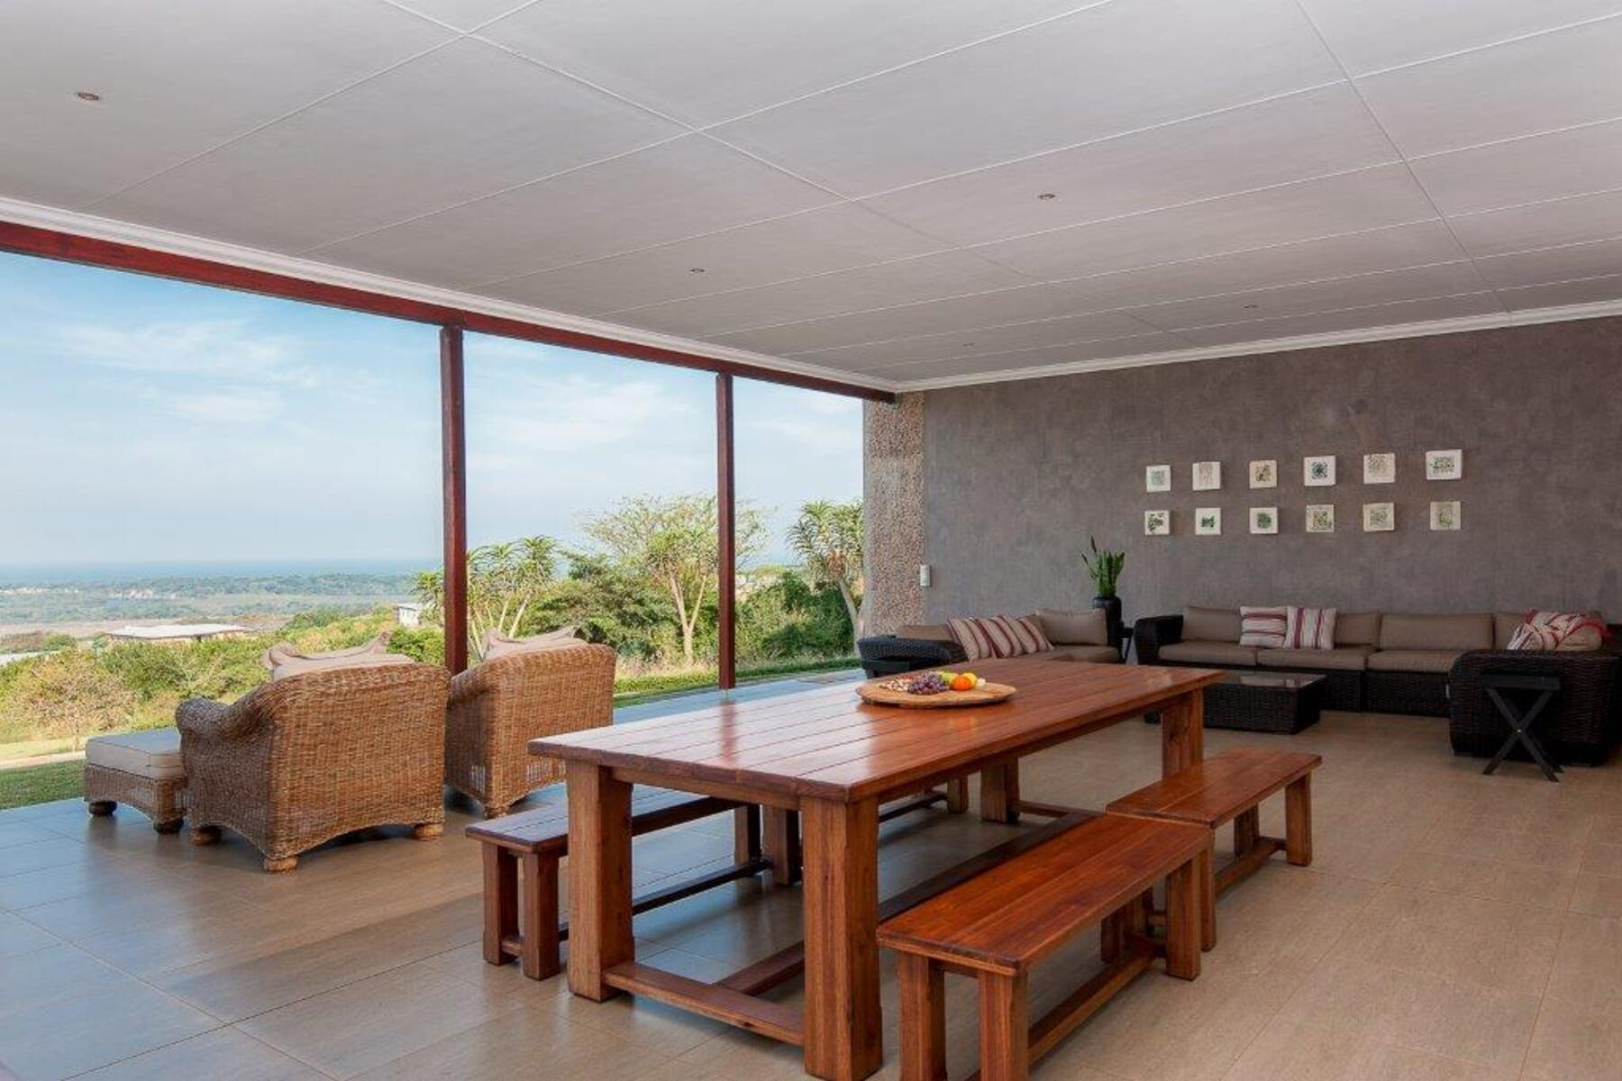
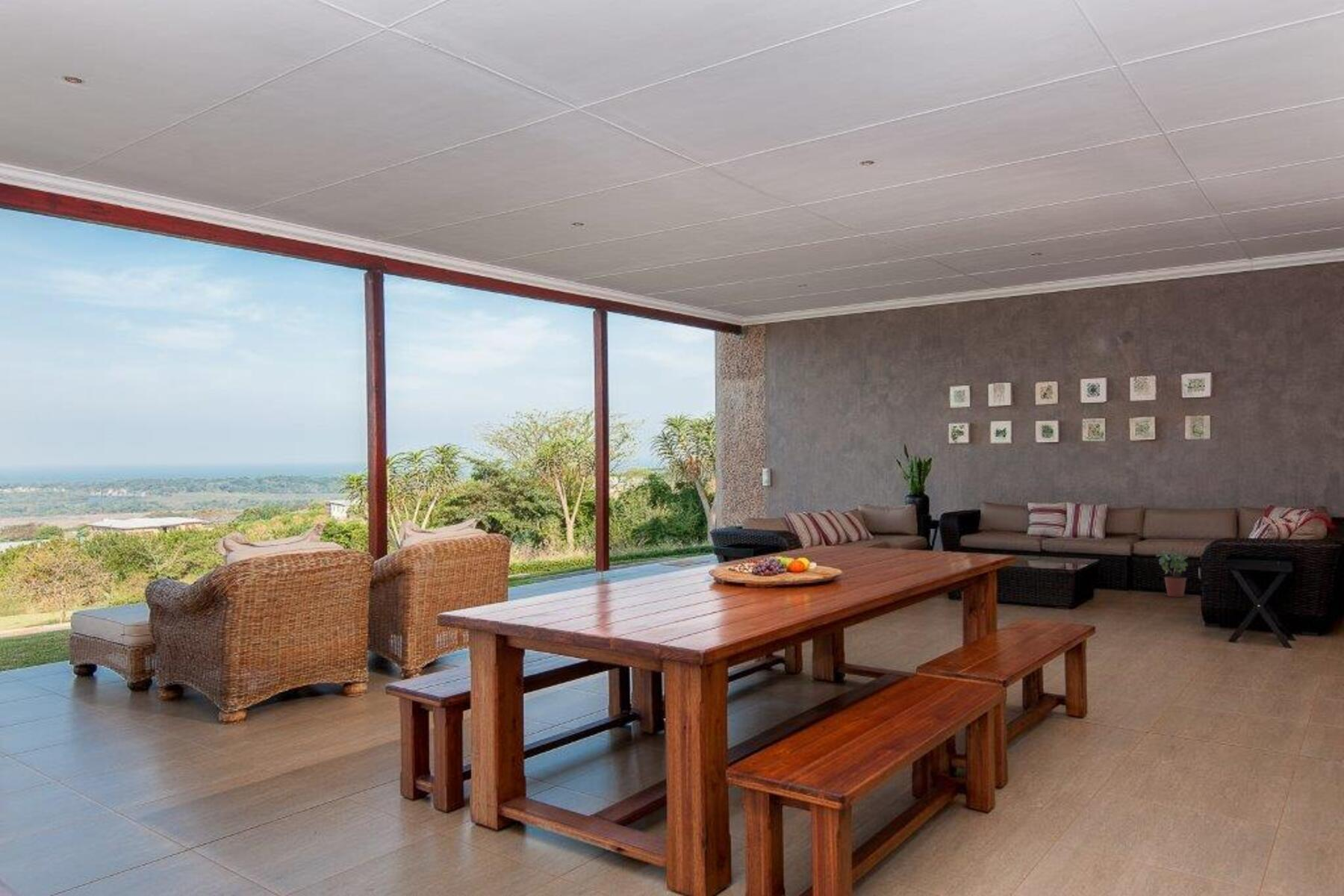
+ potted plant (1174, 573)
